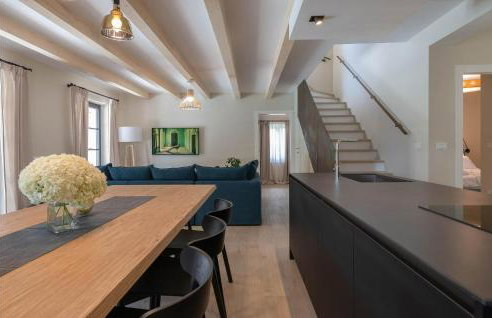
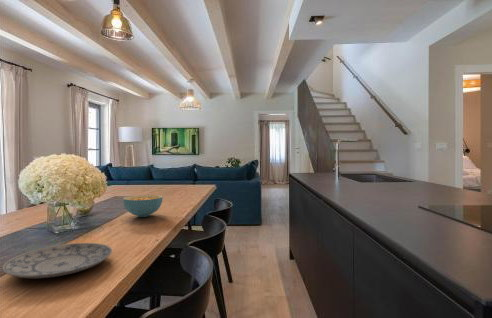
+ plate (61, 261)
+ cereal bowl (143, 206)
